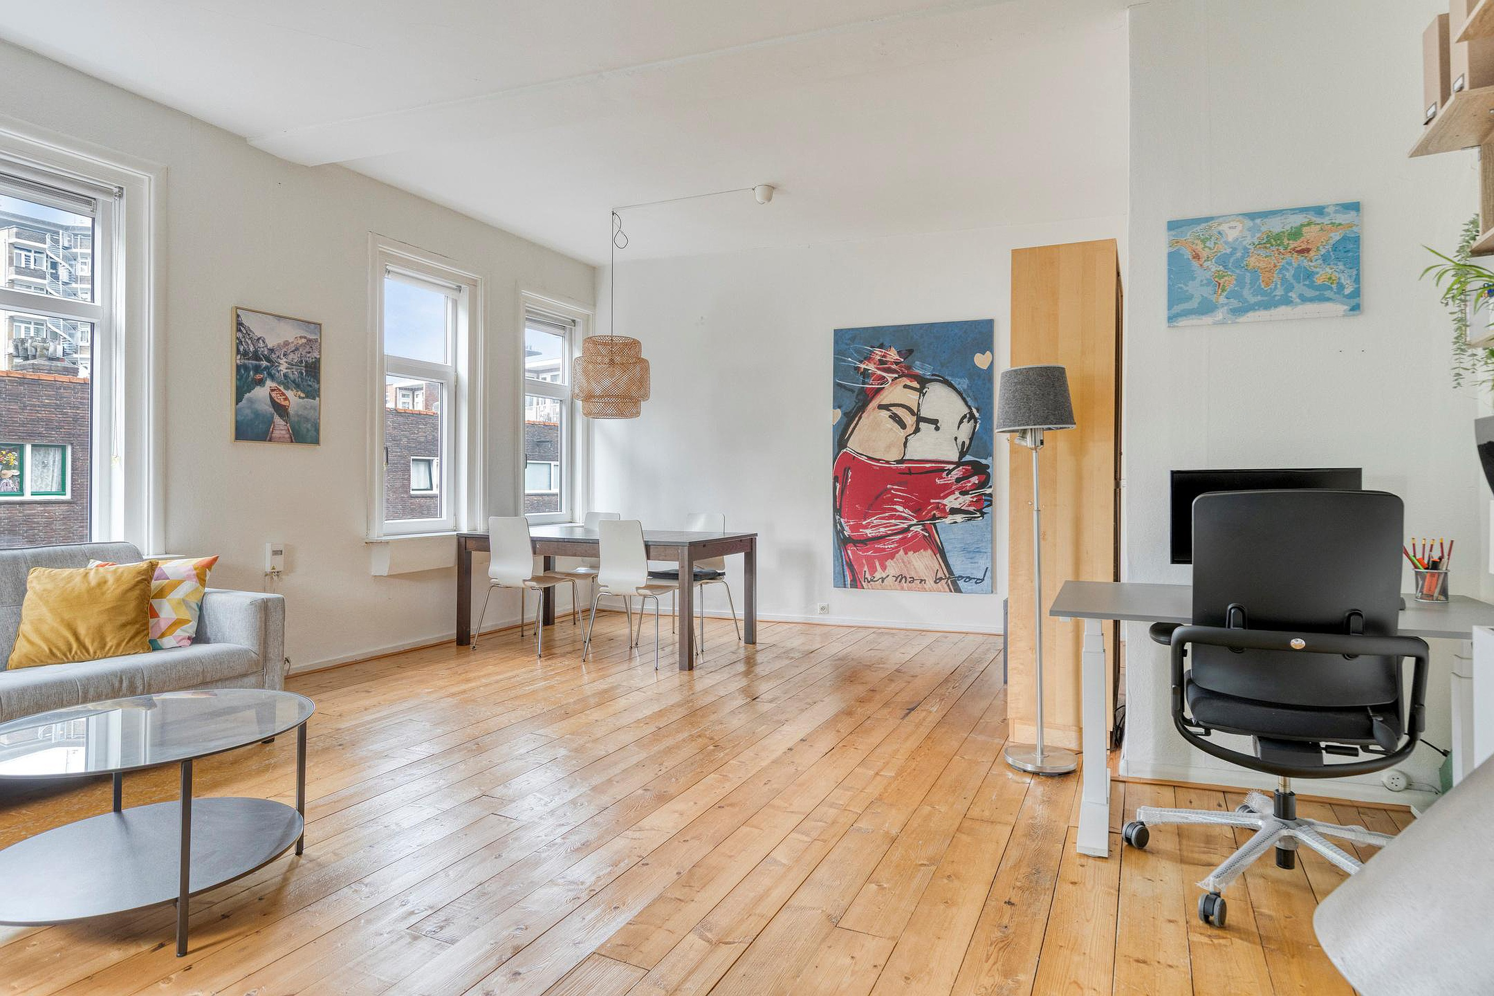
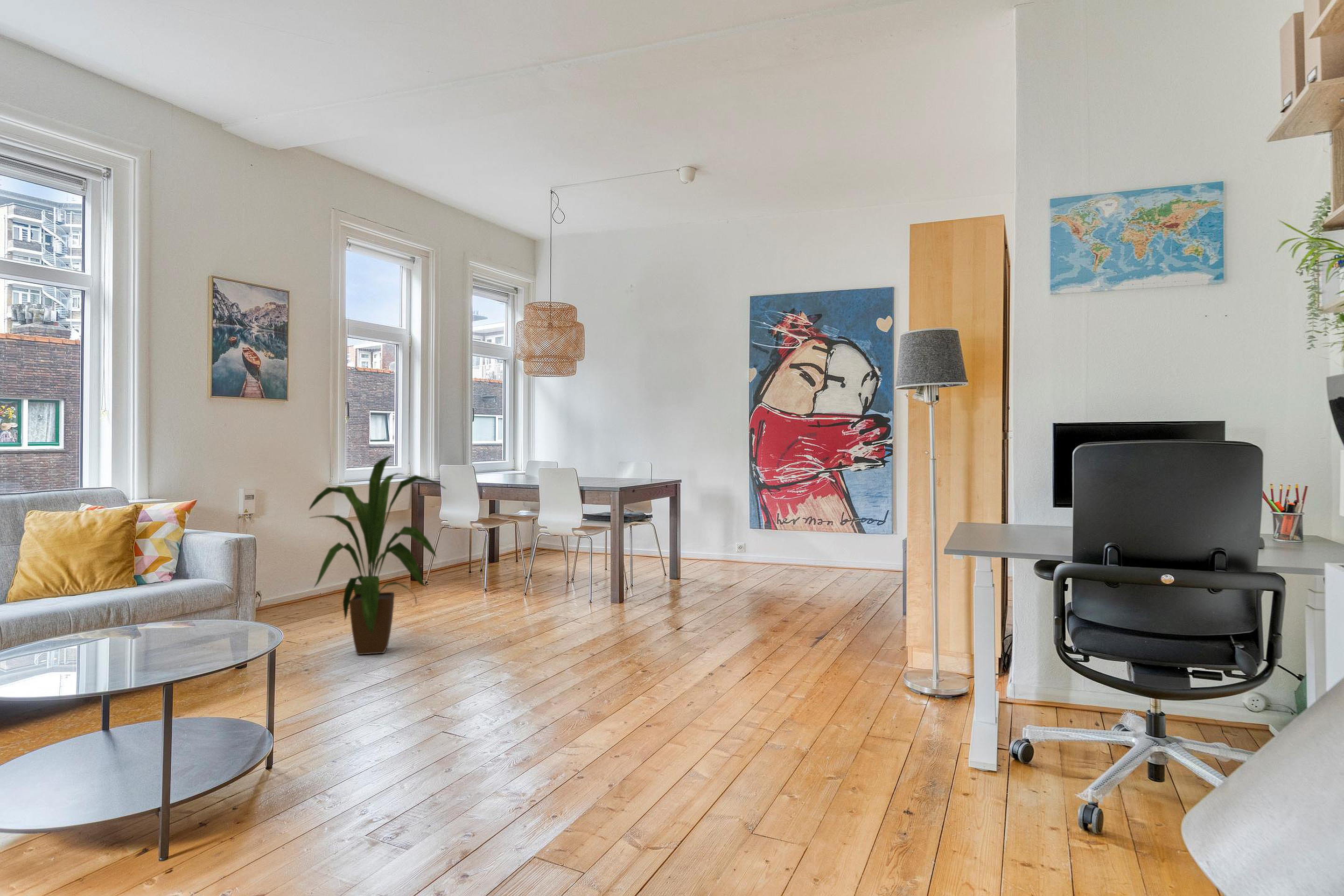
+ house plant (377, 551)
